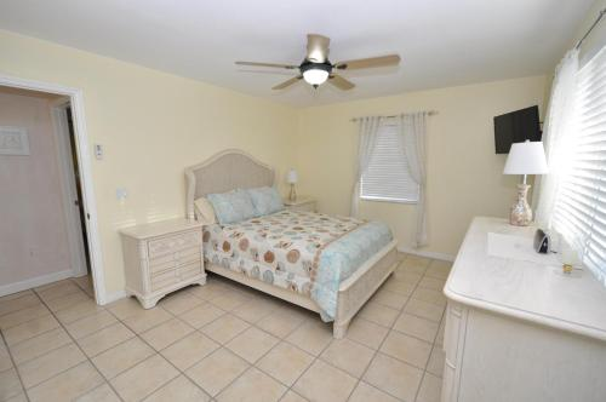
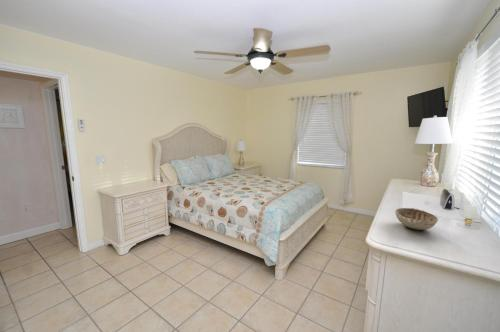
+ decorative bowl (415, 220)
